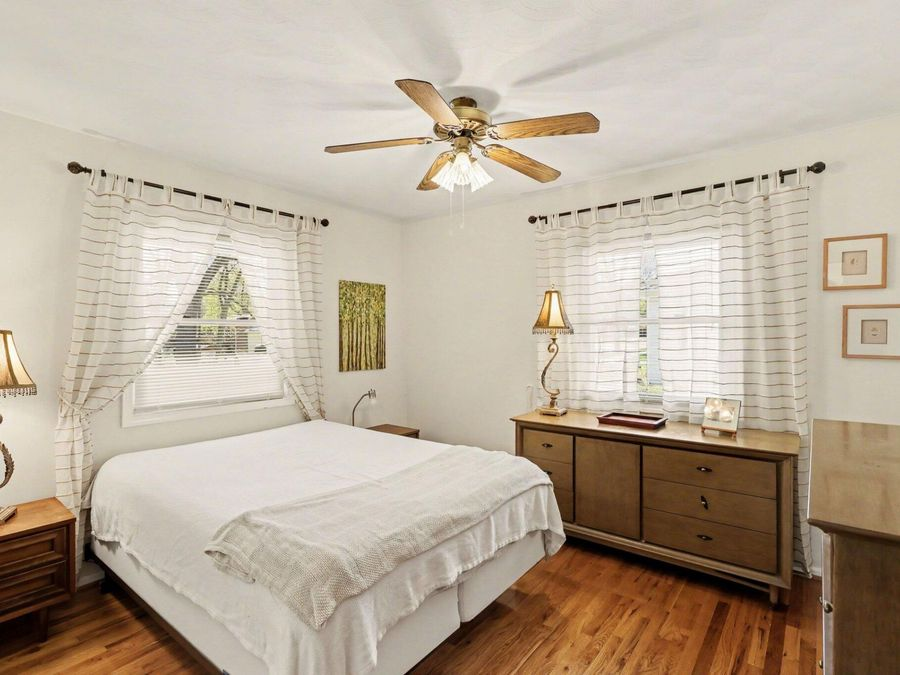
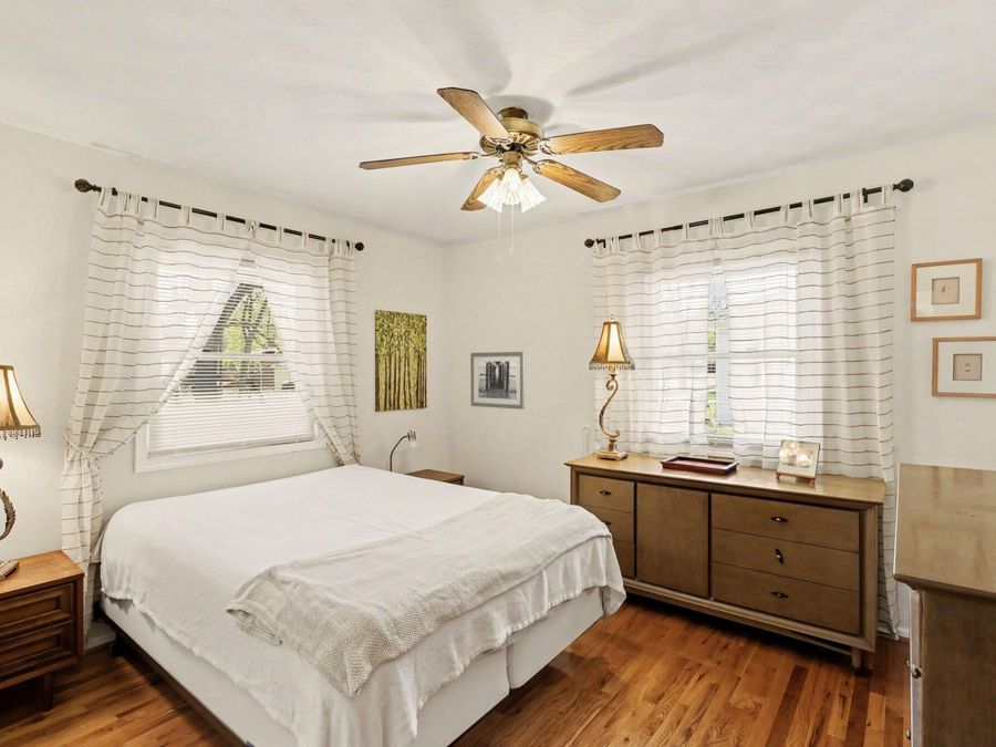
+ wall art (497, 380)
